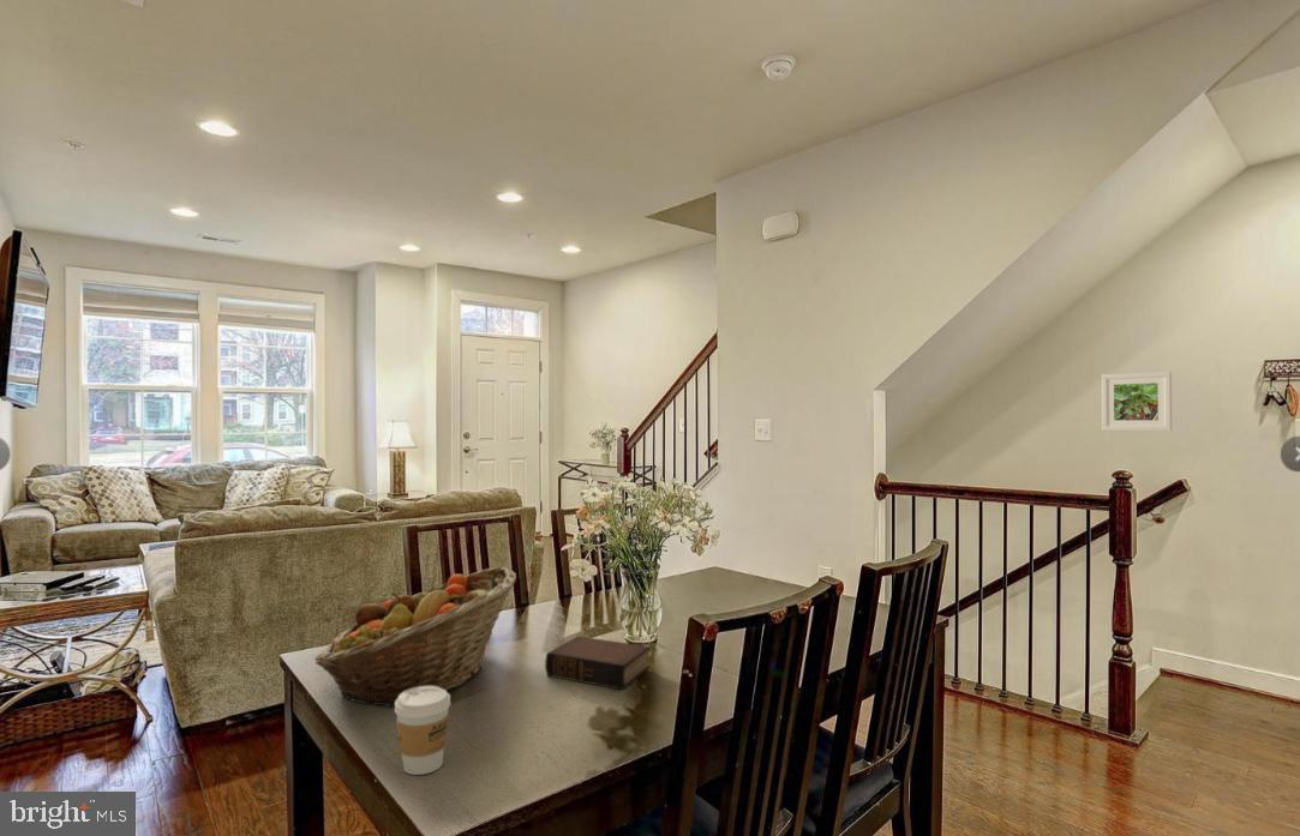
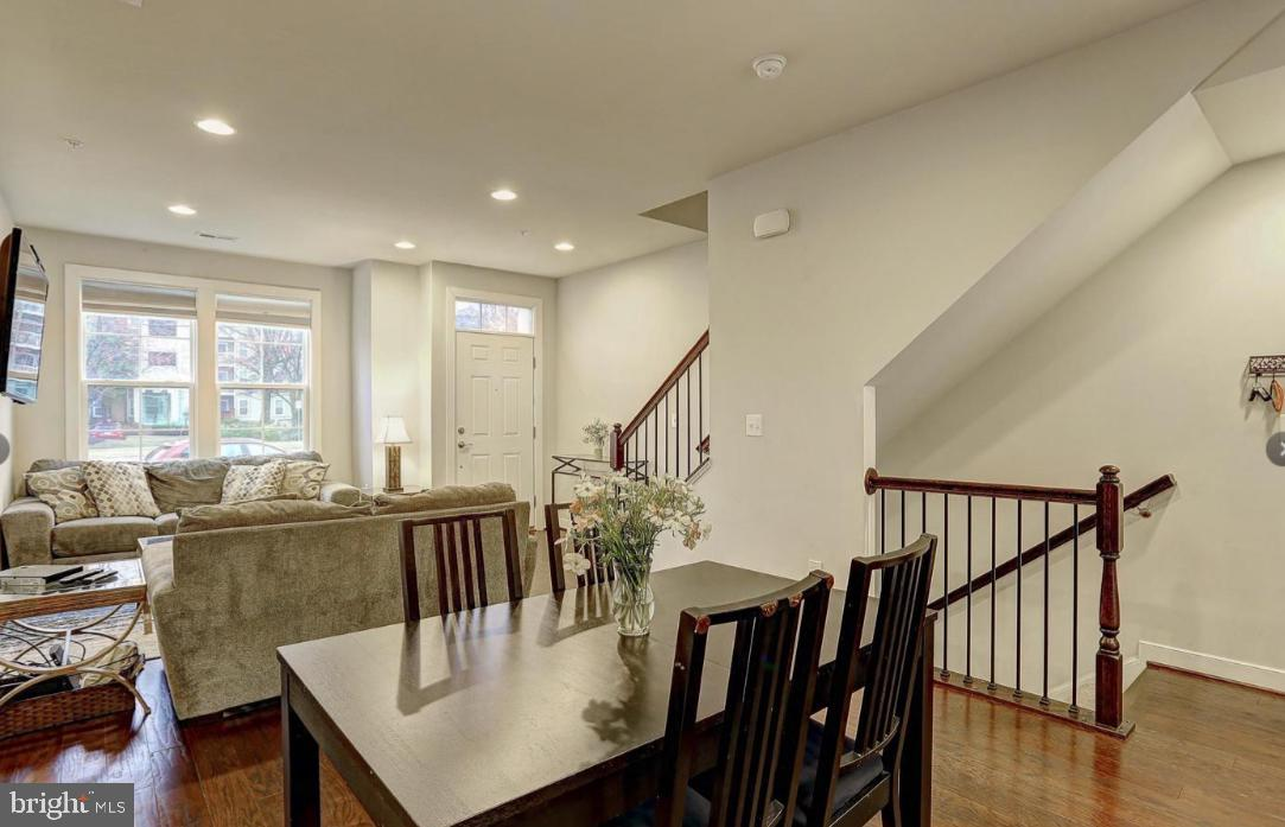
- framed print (1136, 402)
- book (598, 661)
- fruit basket (424, 626)
- coffee cup (423, 728)
